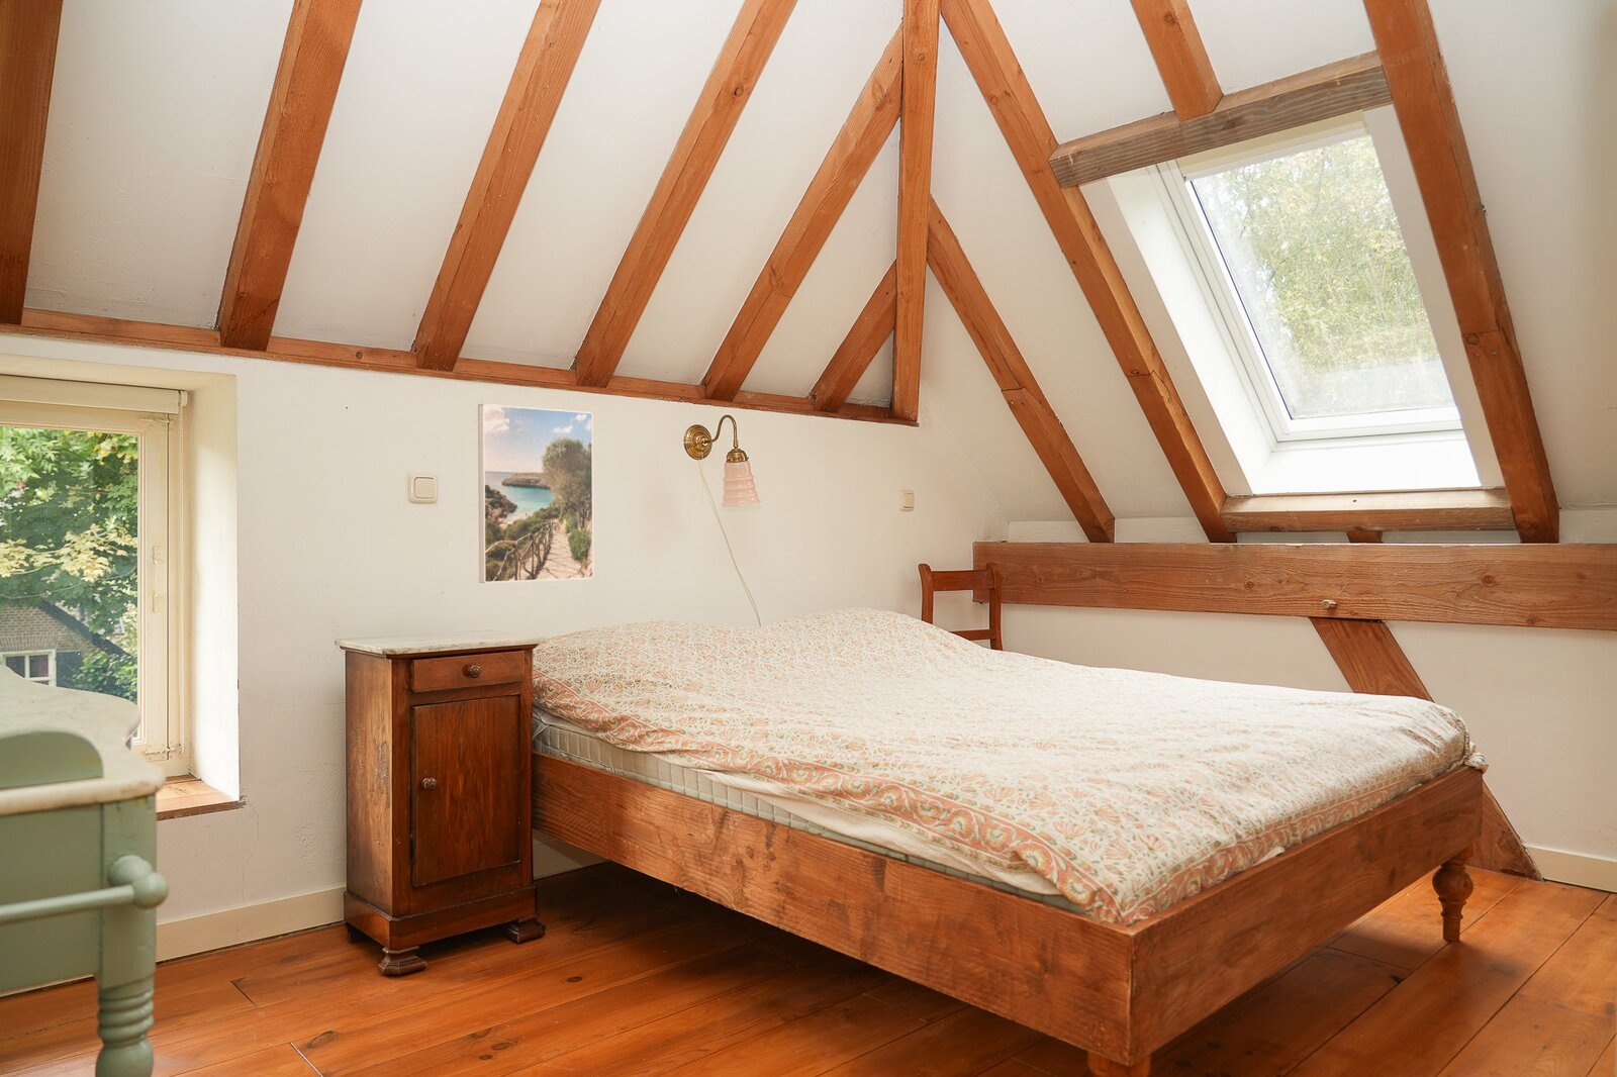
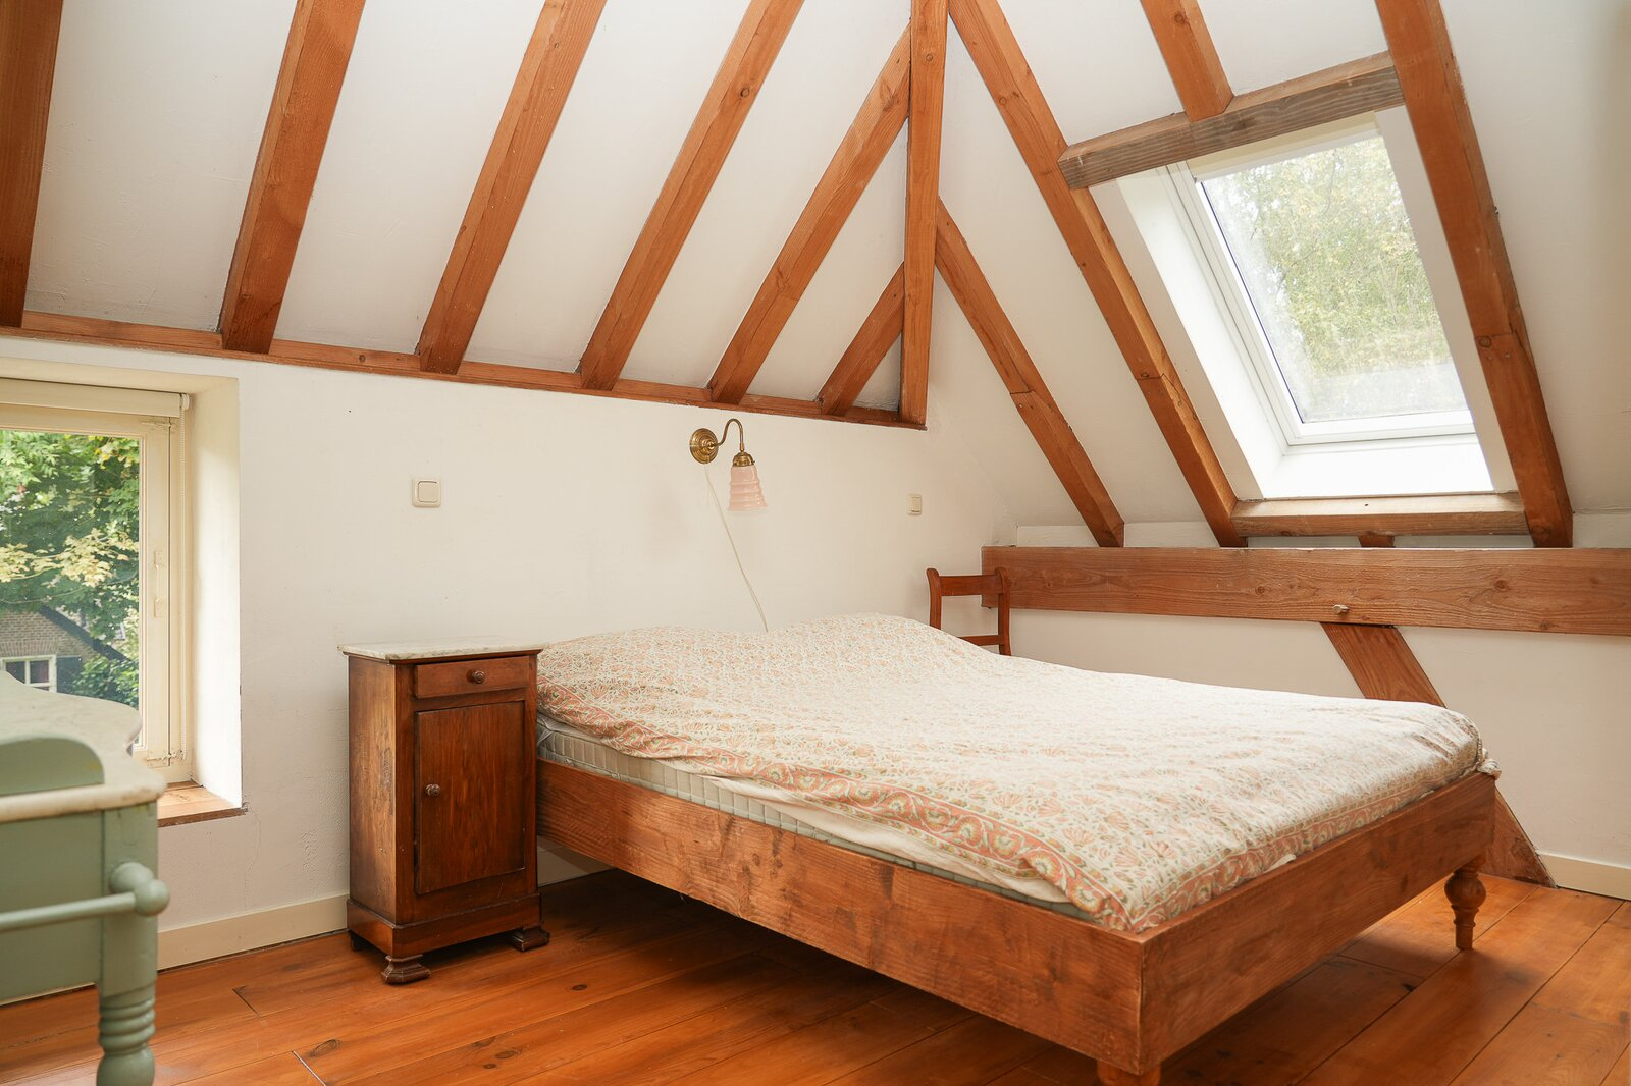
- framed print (537, 494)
